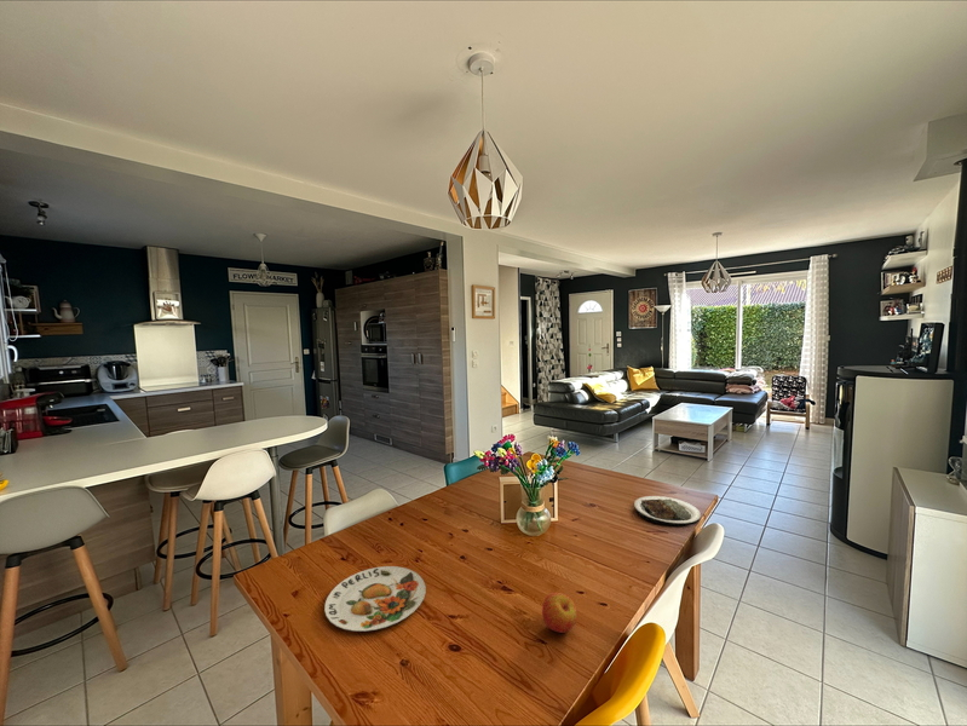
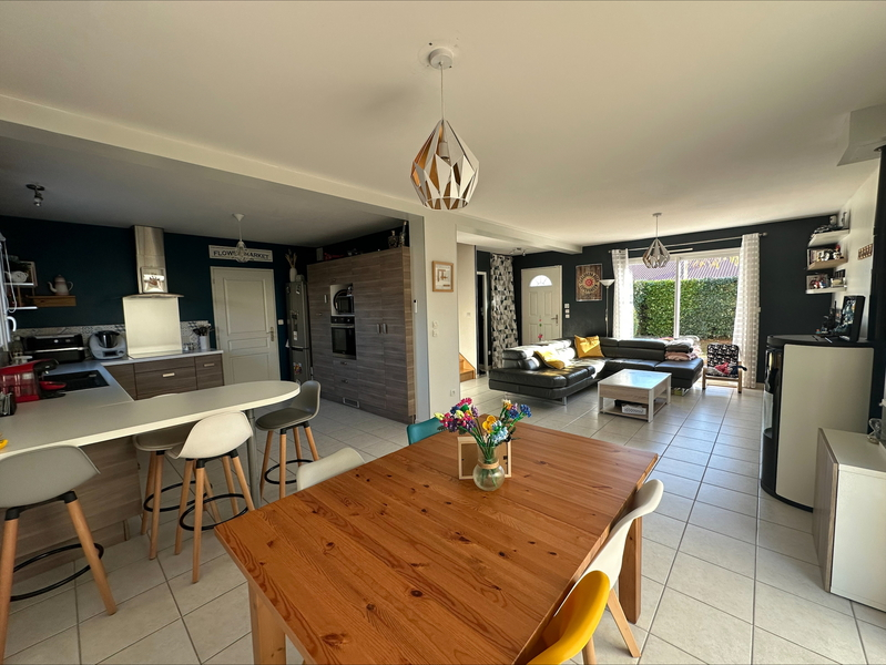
- apple (559, 611)
- plate (376, 595)
- plate (666, 507)
